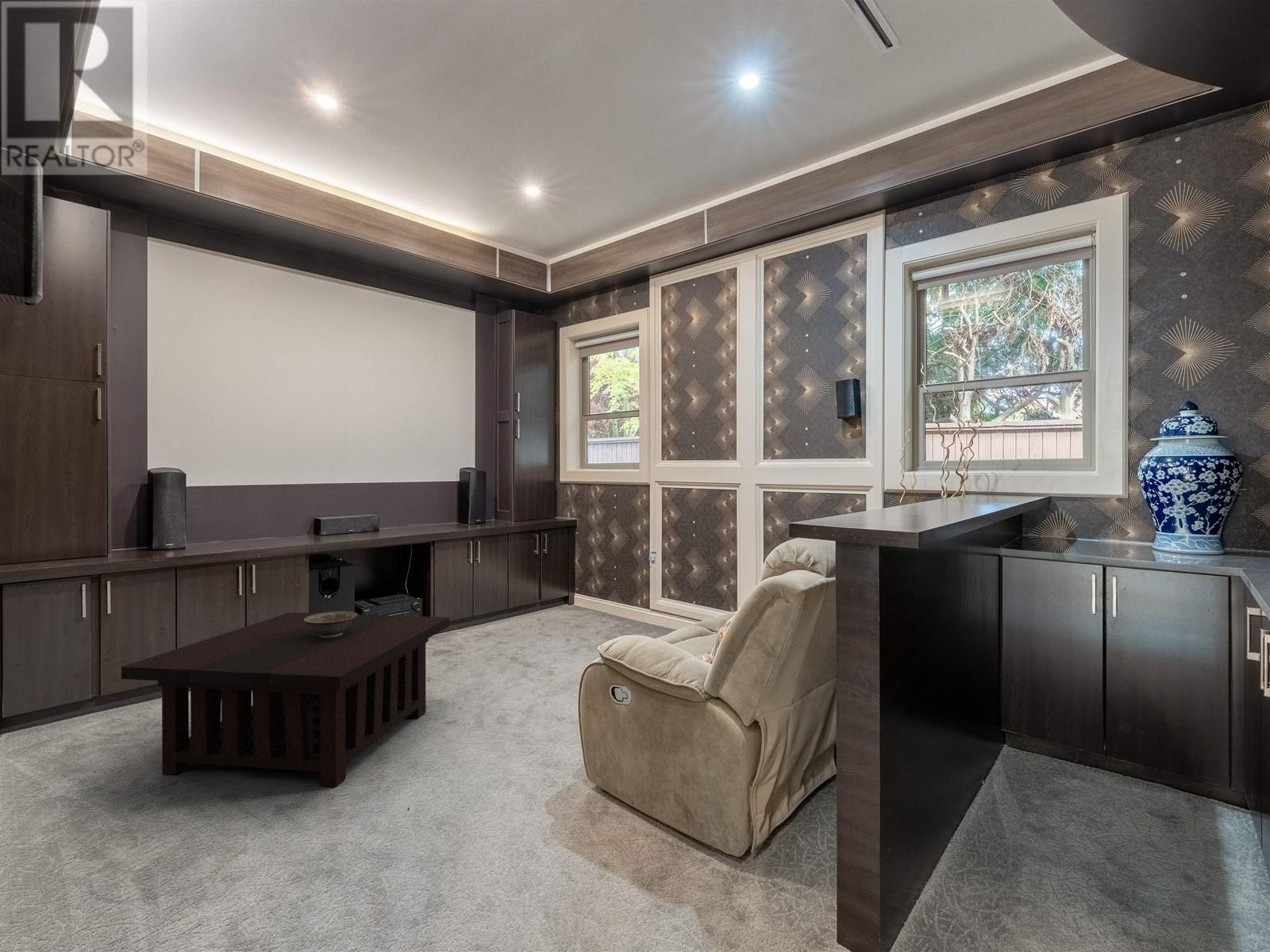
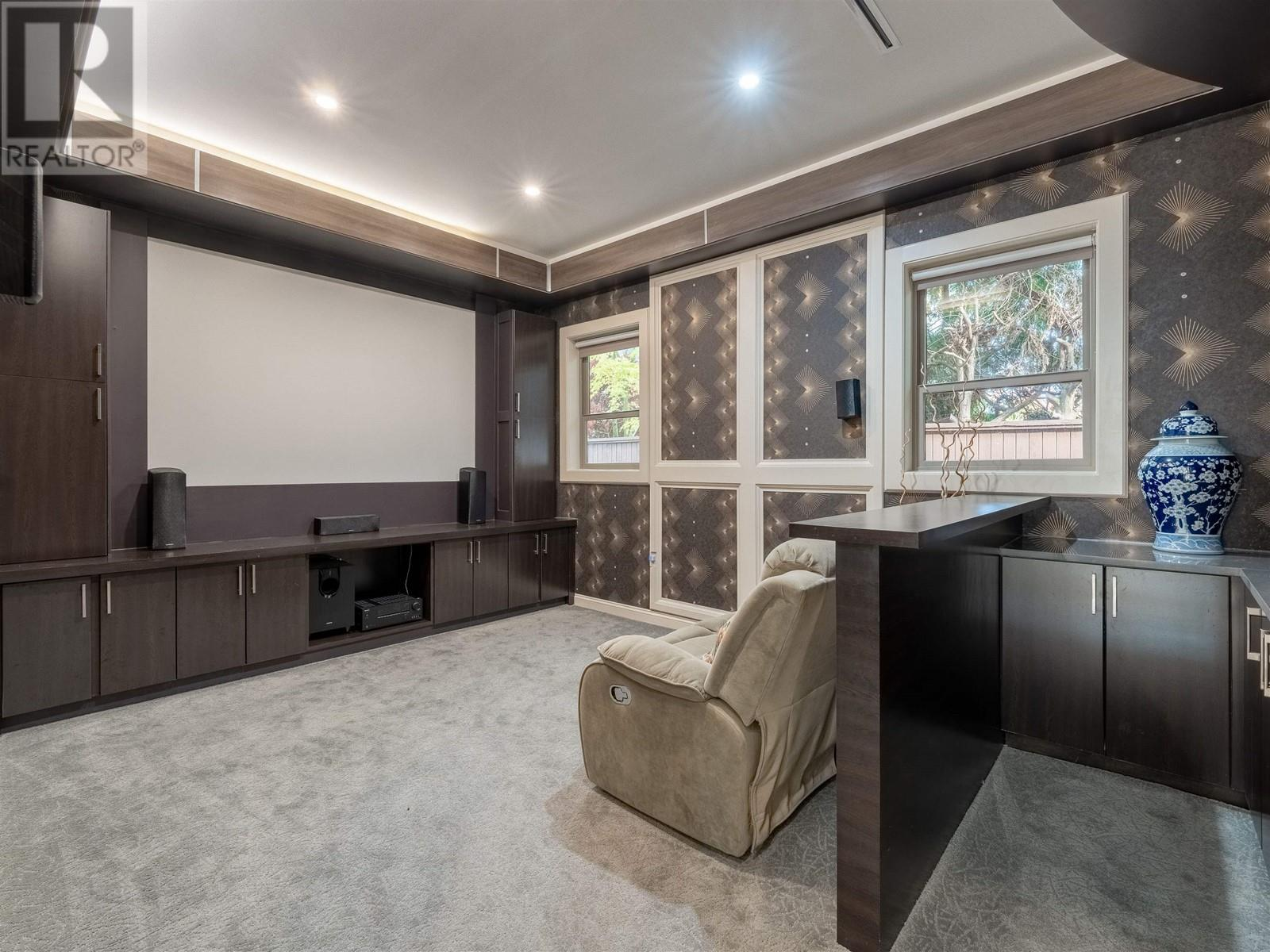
- decorative bowl (331, 625)
- coffee table (310, 689)
